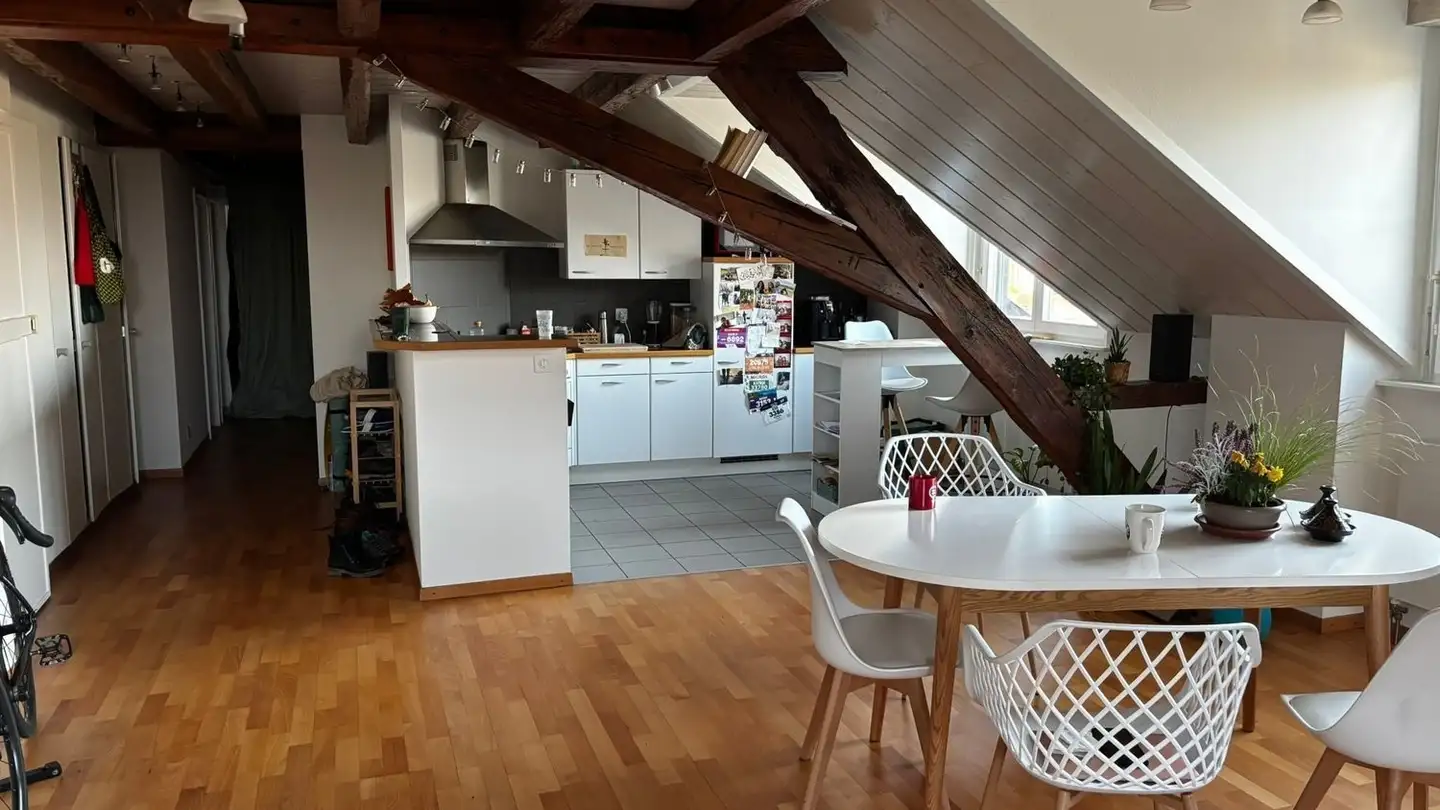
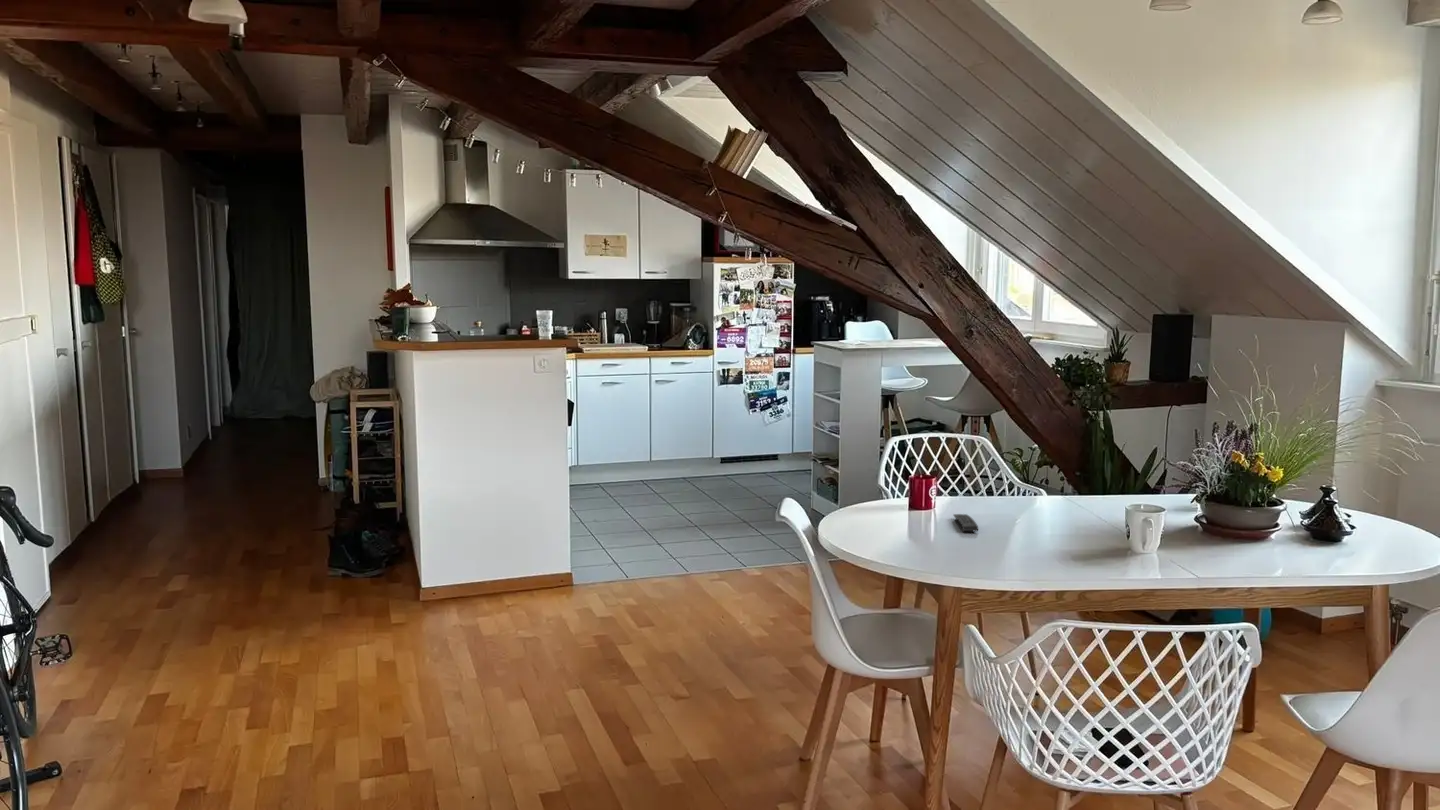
+ remote control (964, 521)
